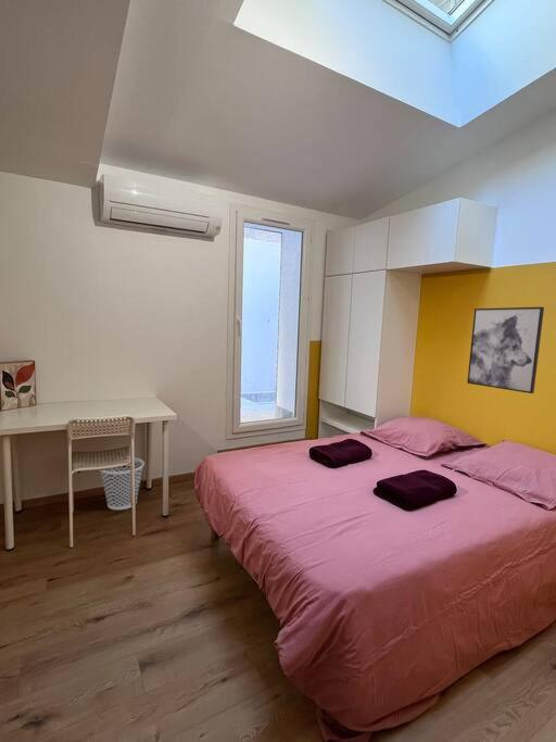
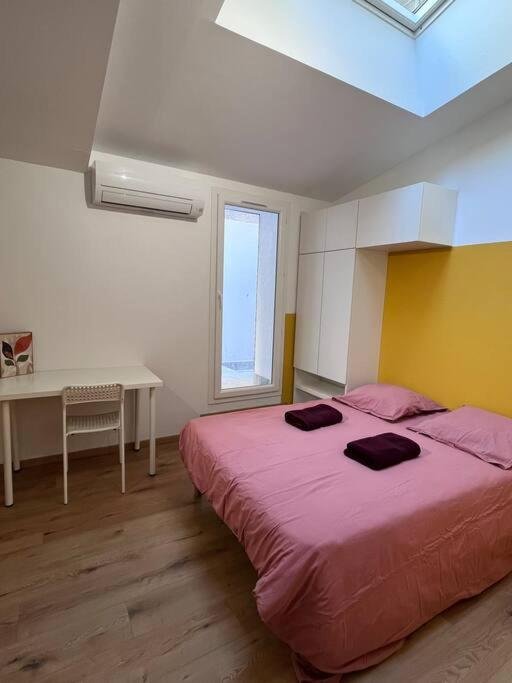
- wastebasket (122, 483)
- wall art (502, 348)
